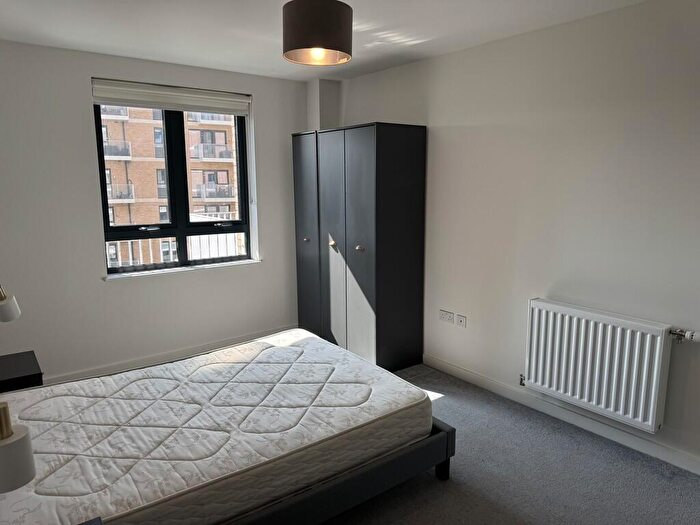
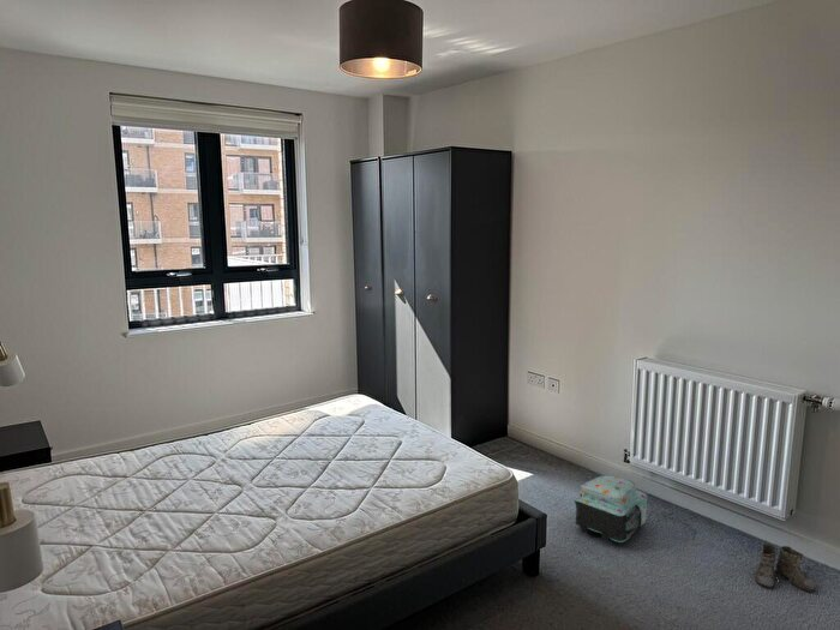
+ boots (780, 566)
+ backpack (612, 504)
